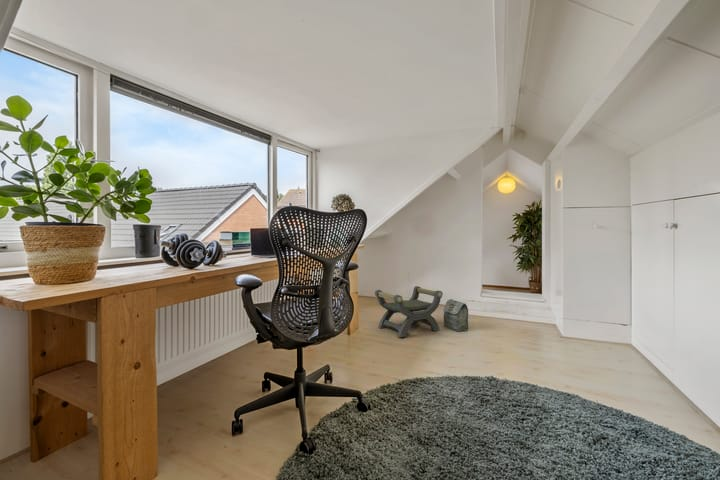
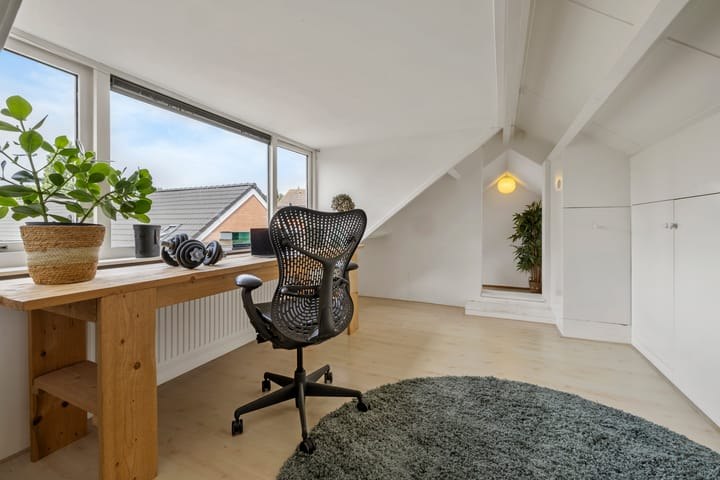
- bag (455, 314)
- stool (408, 309)
